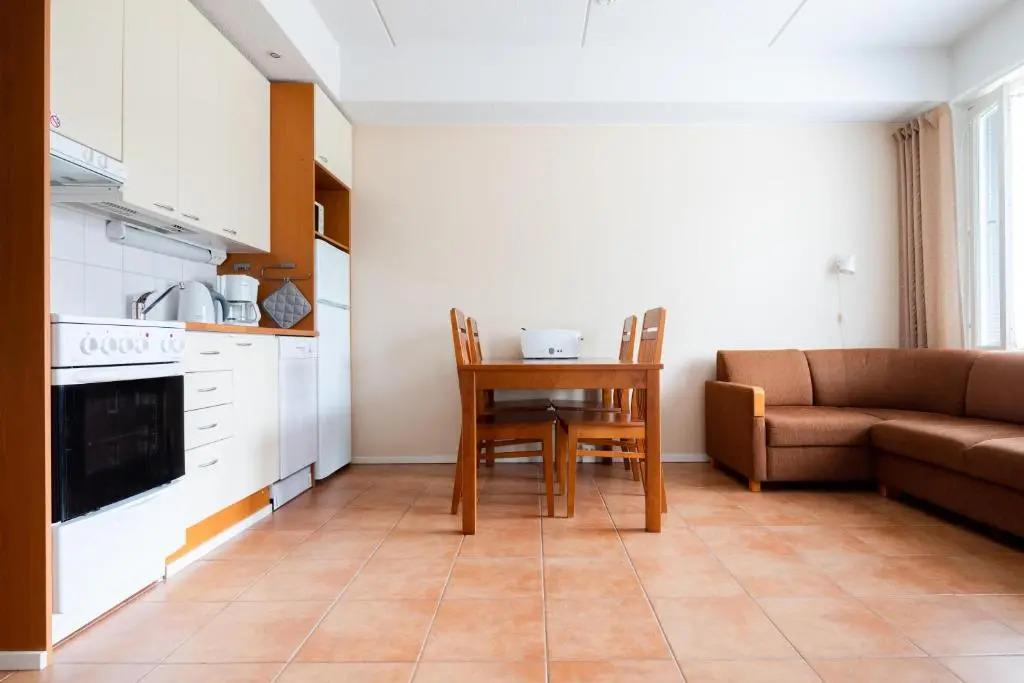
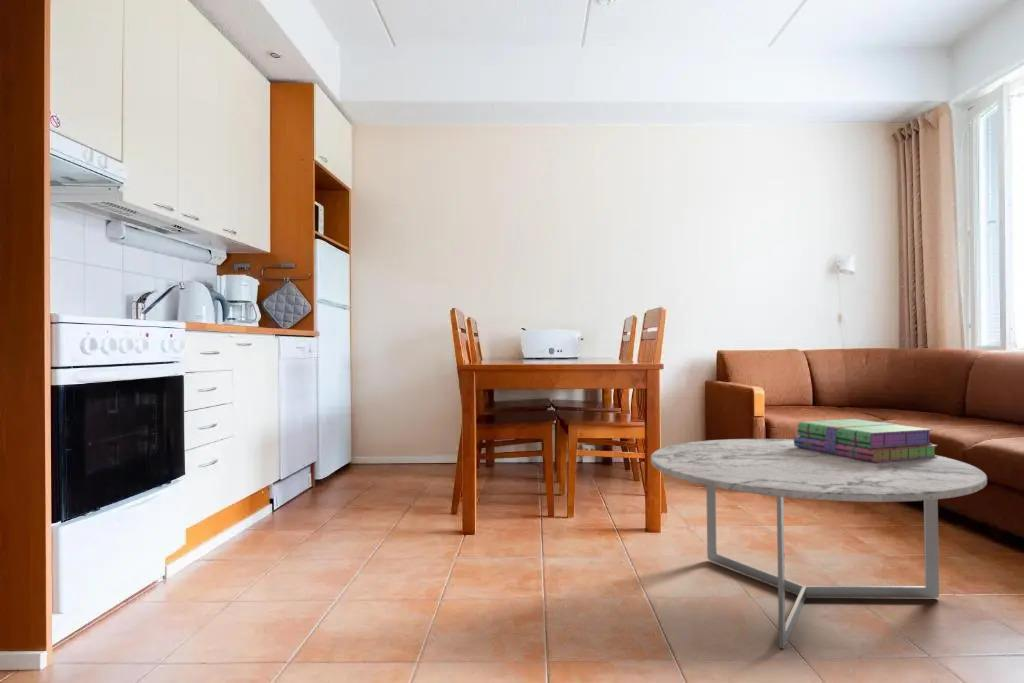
+ coffee table (783, 528)
+ stack of books (861, 438)
